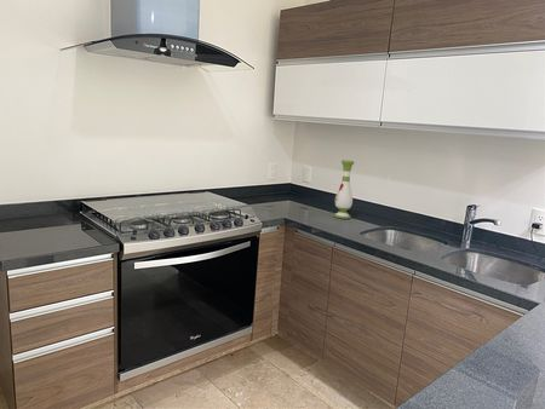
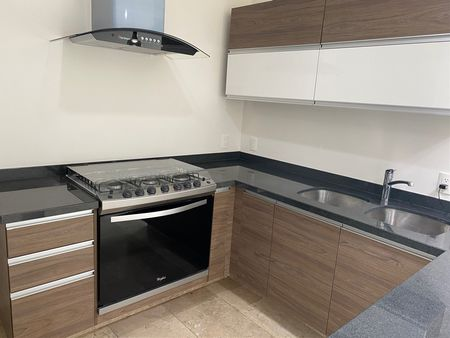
- vase (344, 189)
